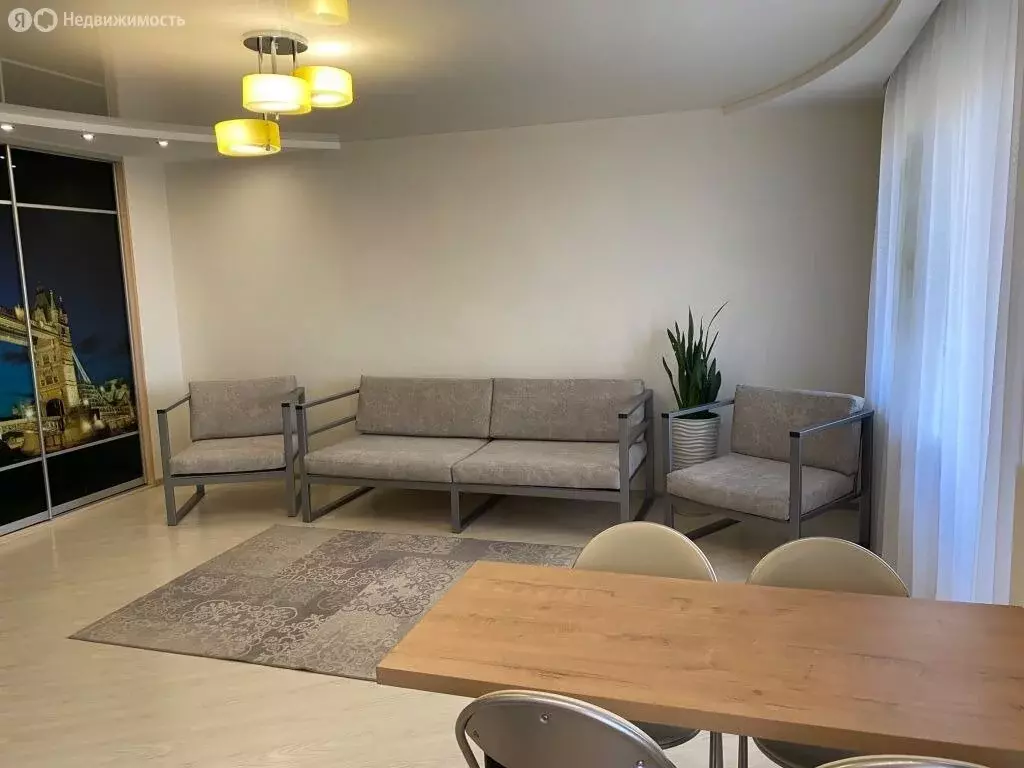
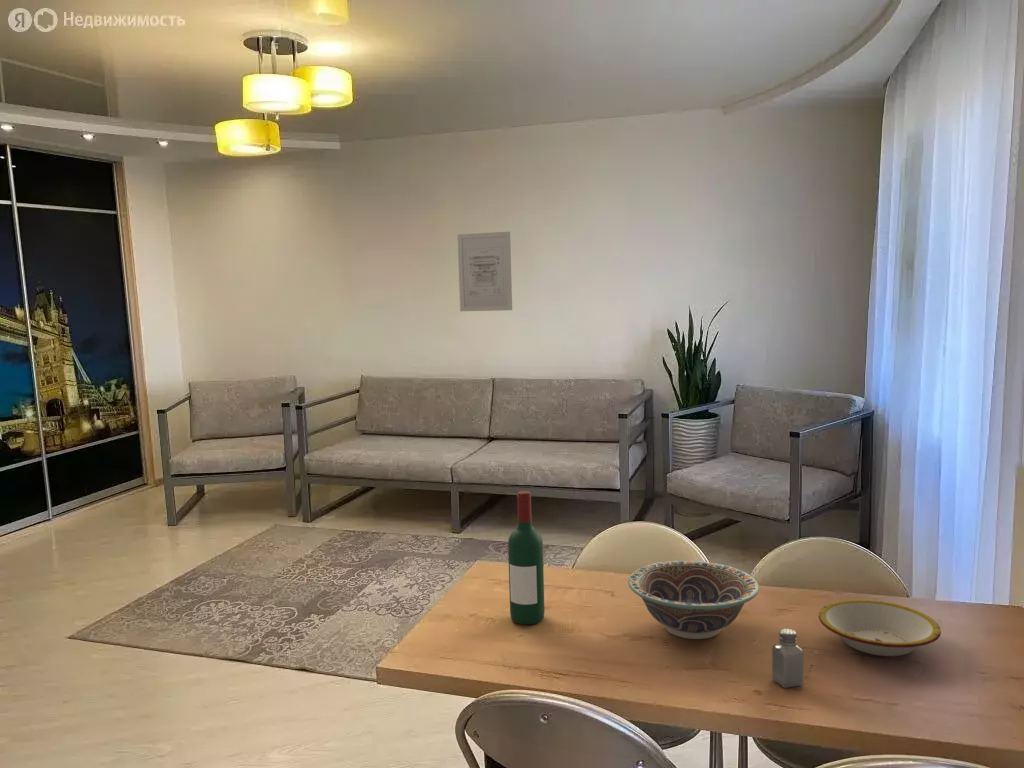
+ saltshaker (787, 656)
+ wine bottle (525, 555)
+ decorative bowl (692, 604)
+ wall art (484, 272)
+ bowl (877, 631)
